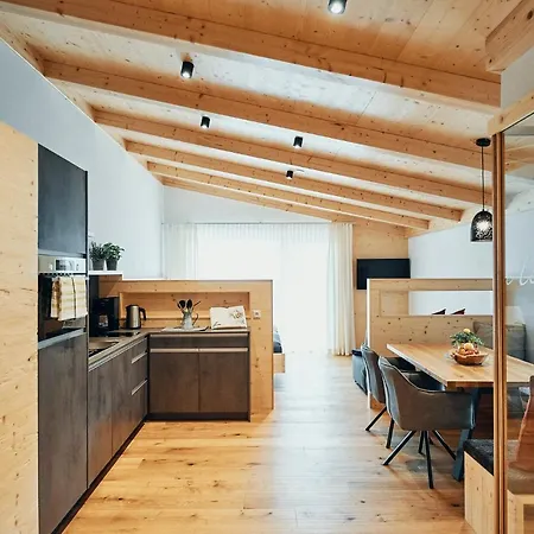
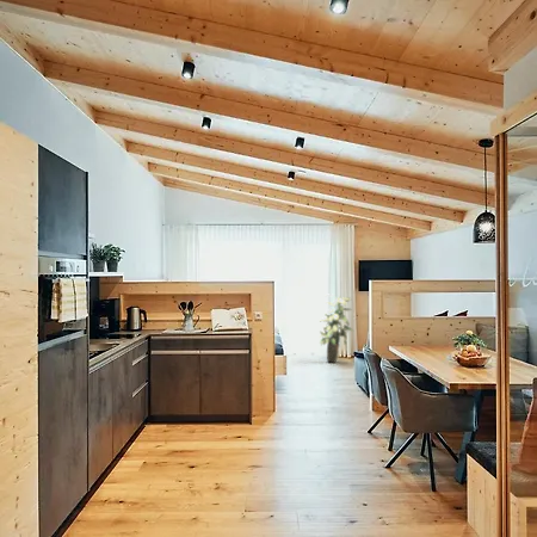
+ indoor plant (334, 327)
